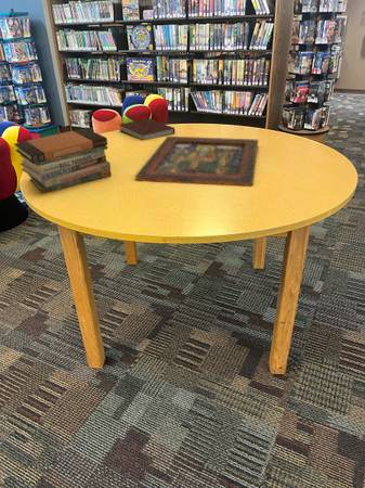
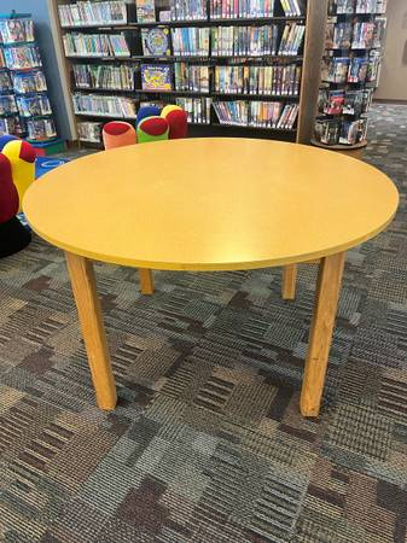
- notebook (146, 129)
- book stack (65, 159)
- religious icon (203, 157)
